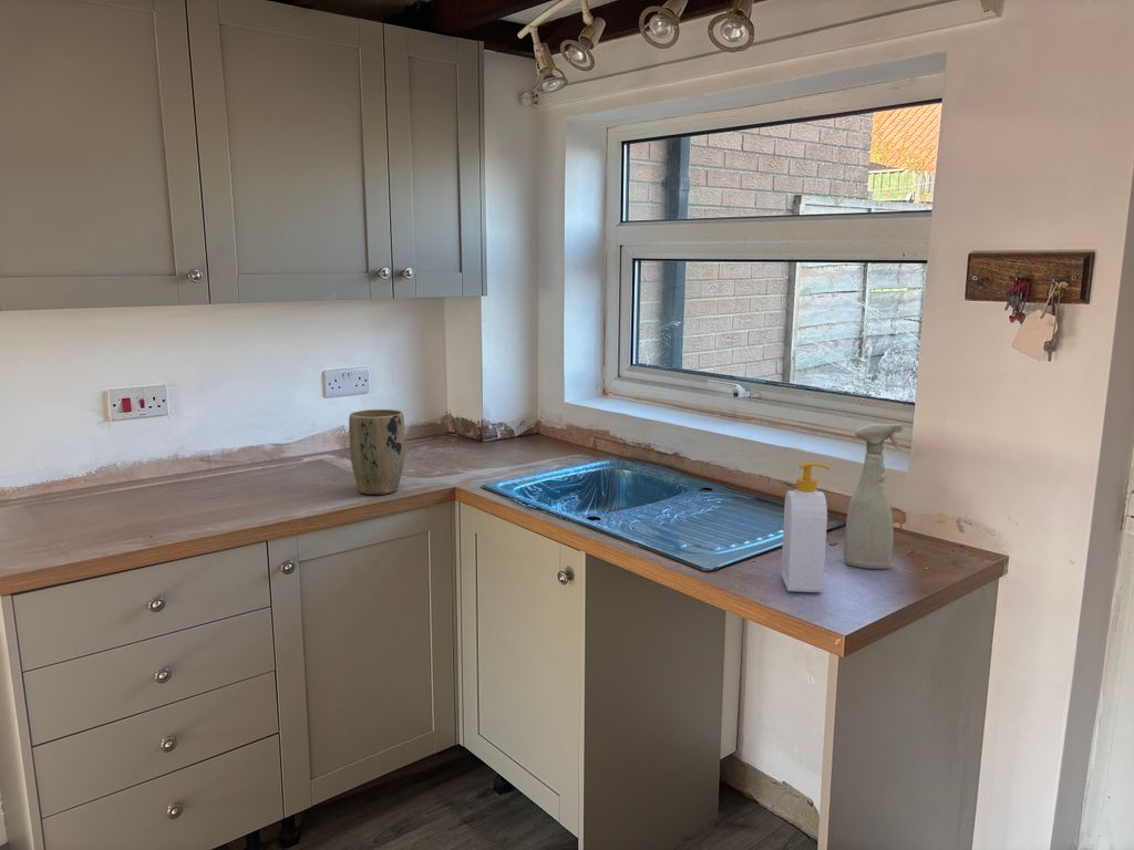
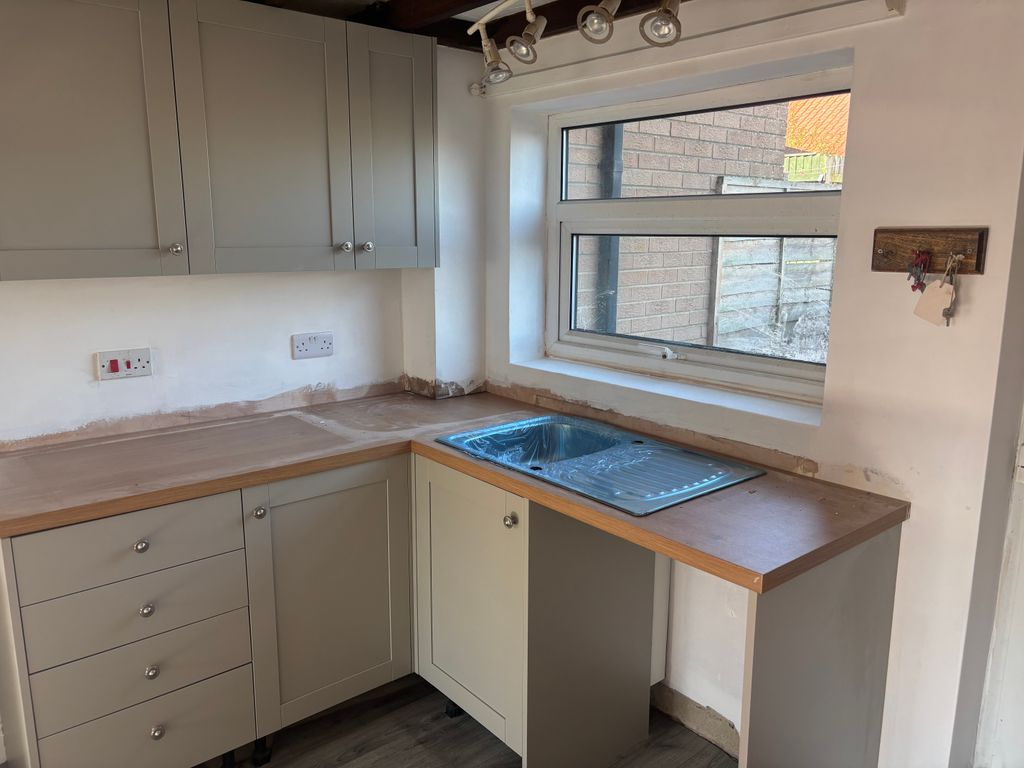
- spray bottle (870, 494)
- plant pot (378, 452)
- soap bottle (806, 525)
